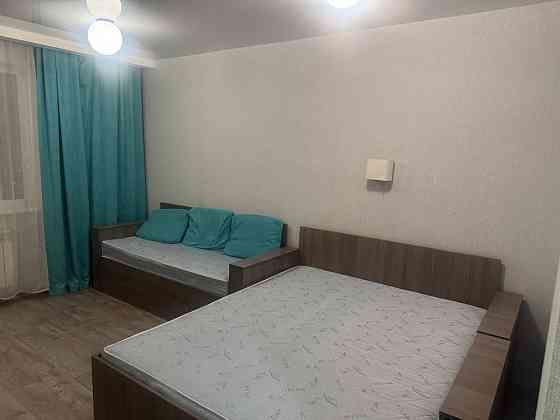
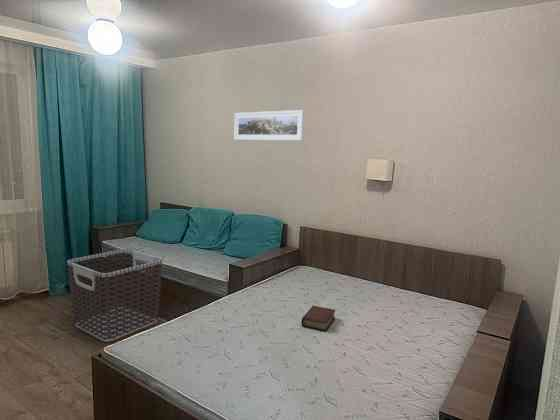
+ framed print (266, 126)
+ clothes hamper (116, 291)
+ book (318, 317)
